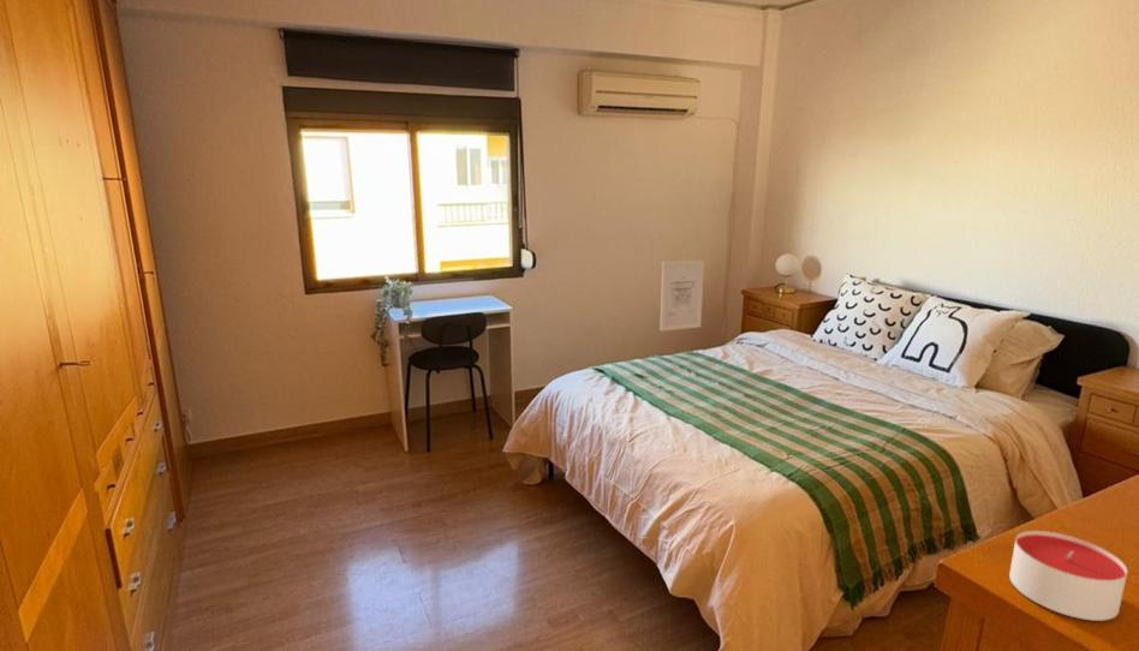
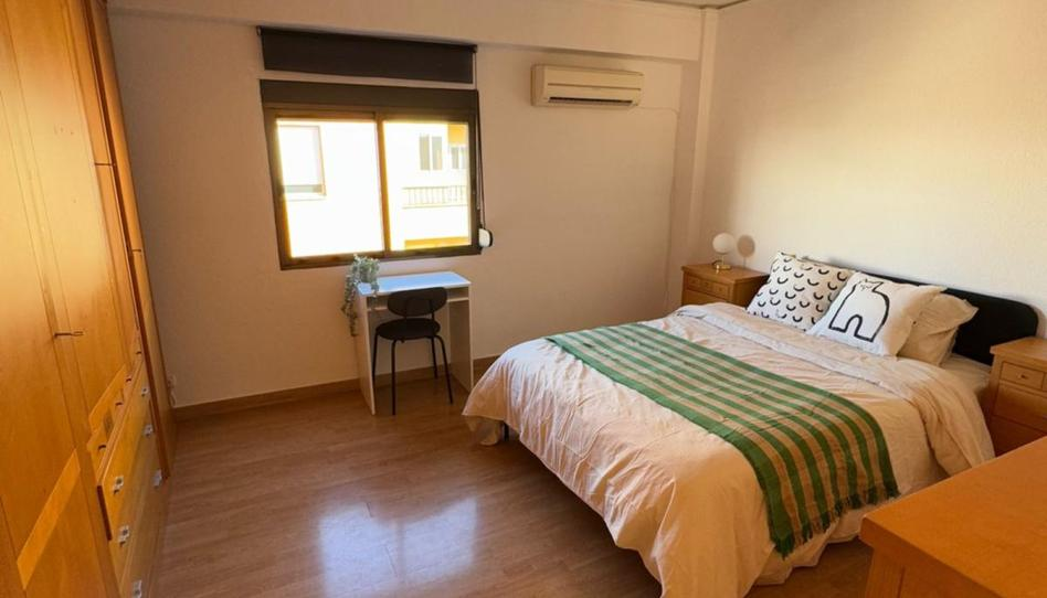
- candle (1065, 571)
- wall art (681, 294)
